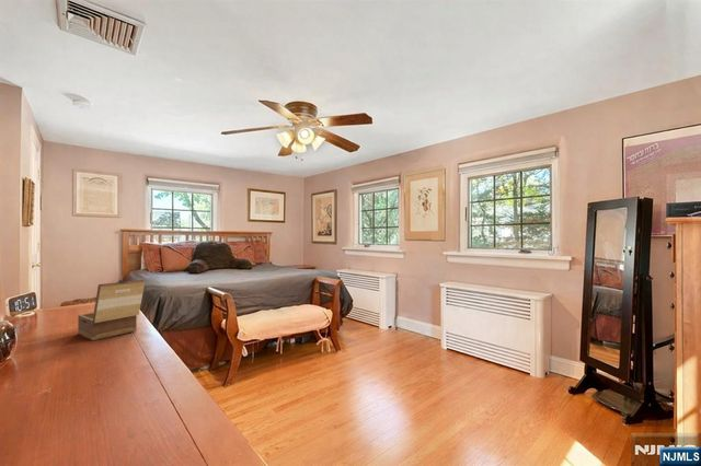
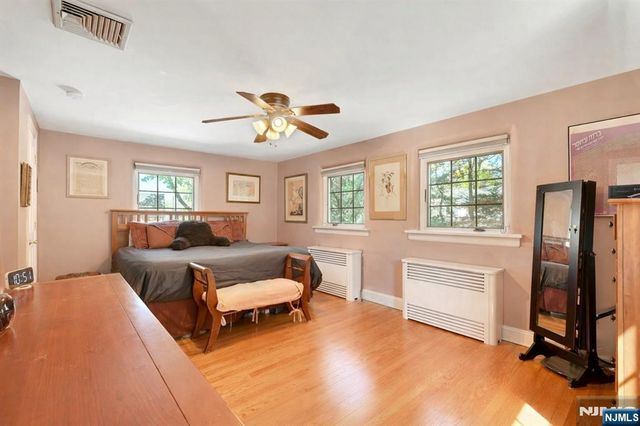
- wooden box (111, 305)
